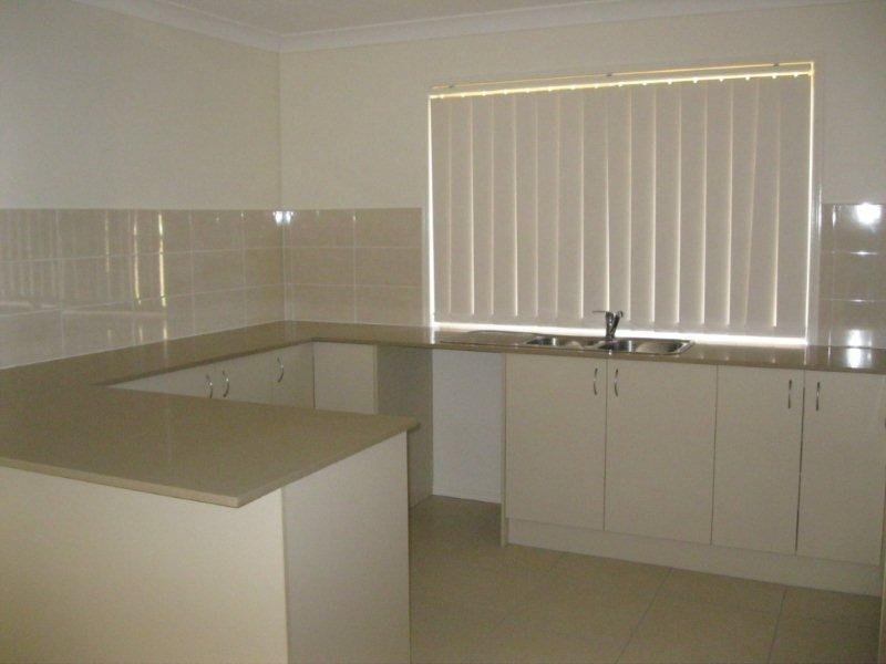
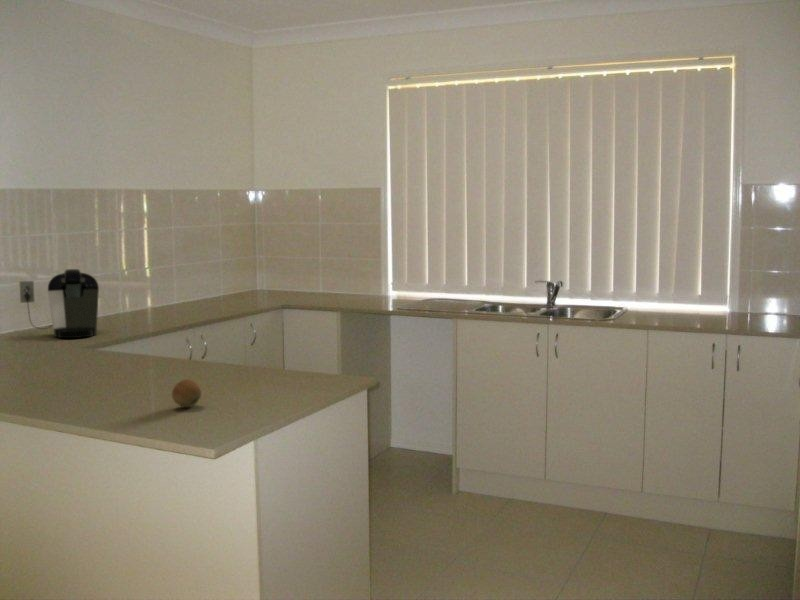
+ fruit (186, 393)
+ coffee maker (59, 302)
